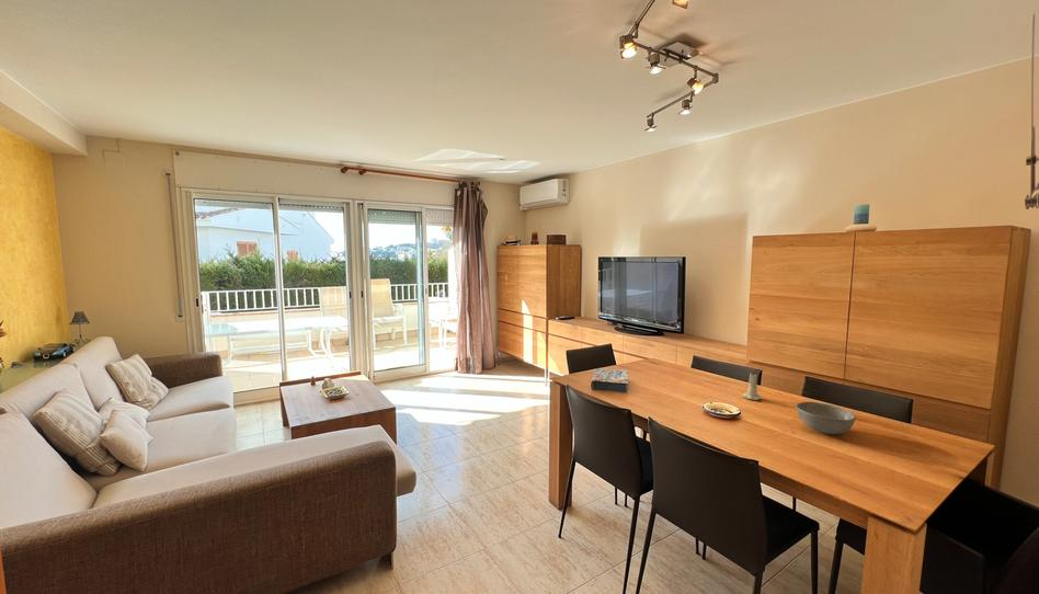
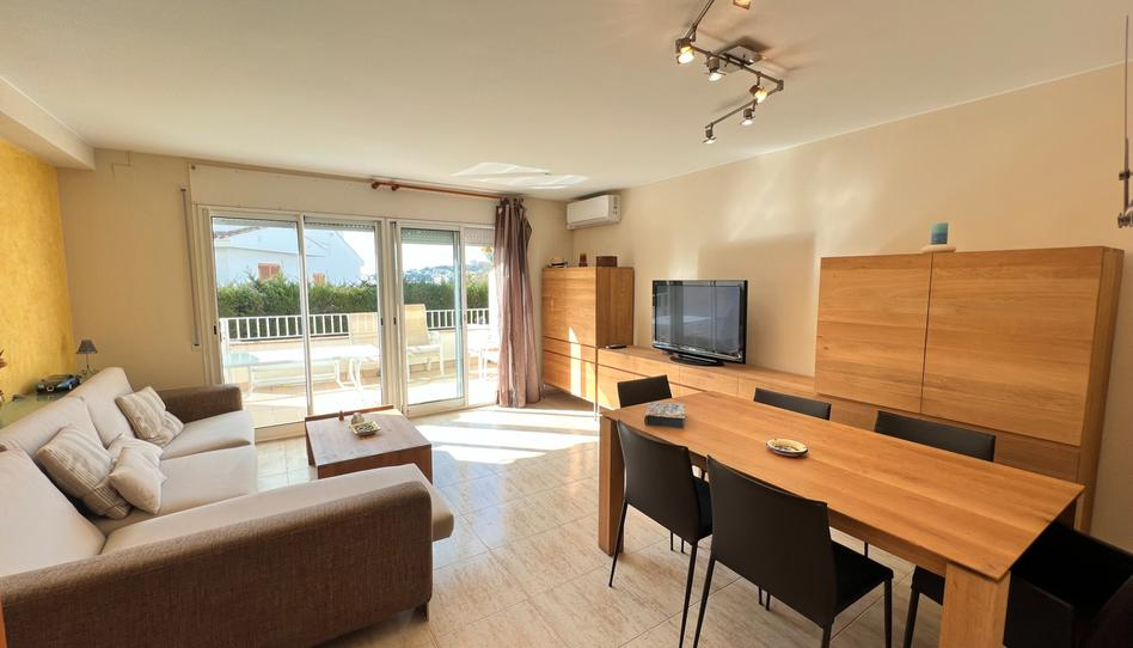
- bowl (824, 419)
- candle (752, 382)
